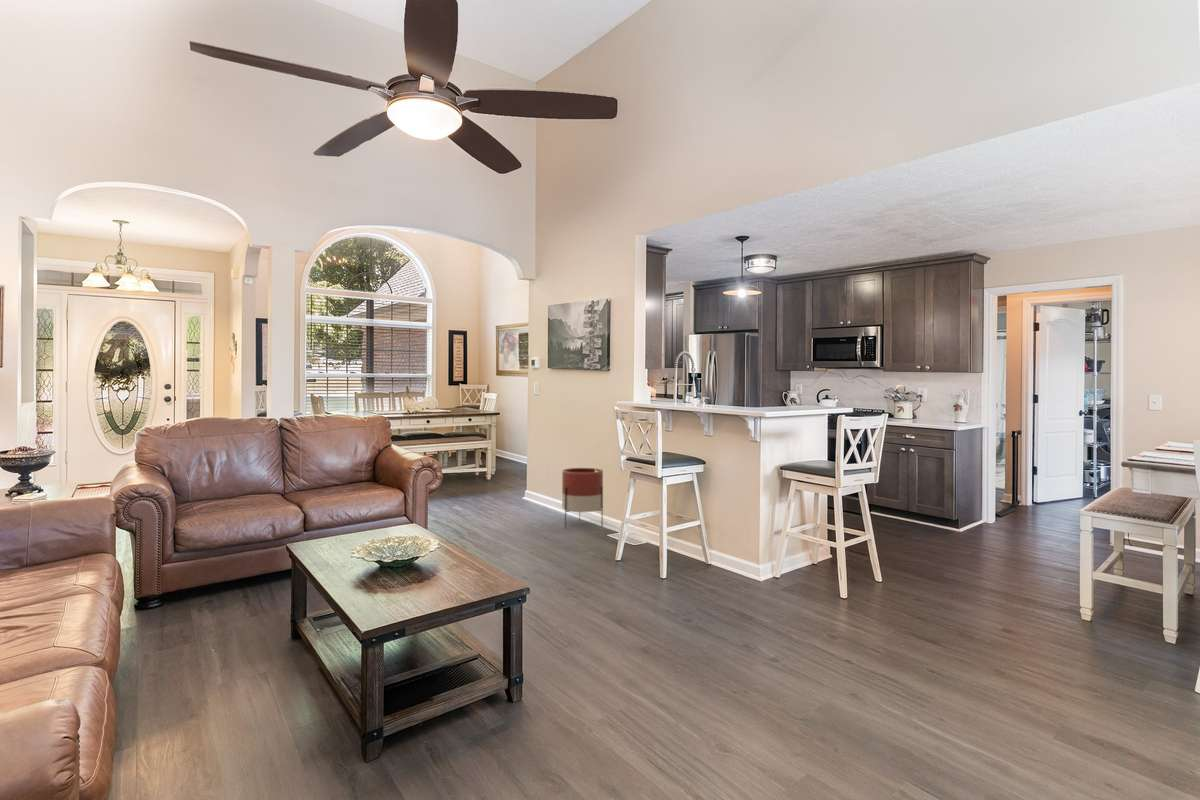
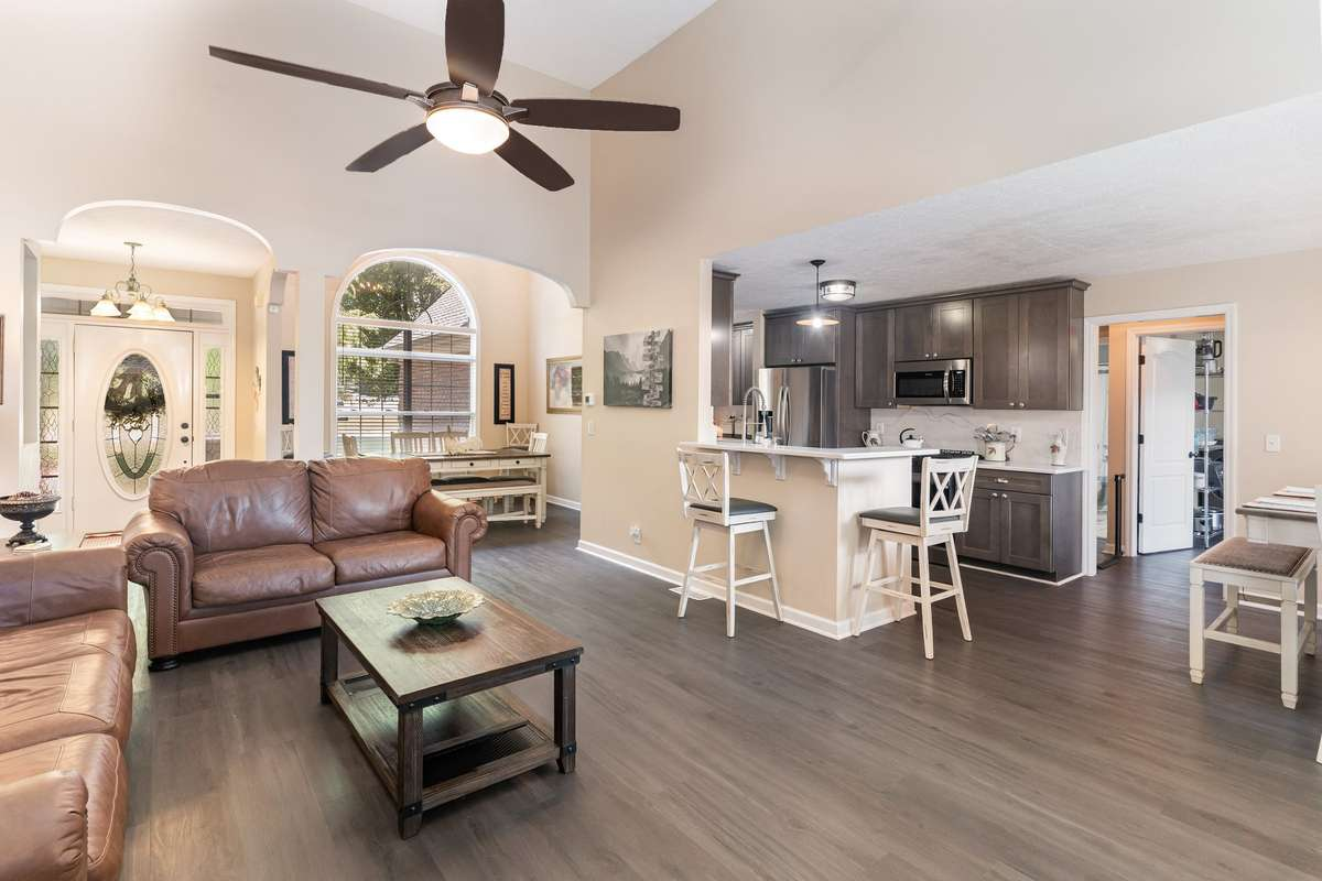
- planter (582, 497)
